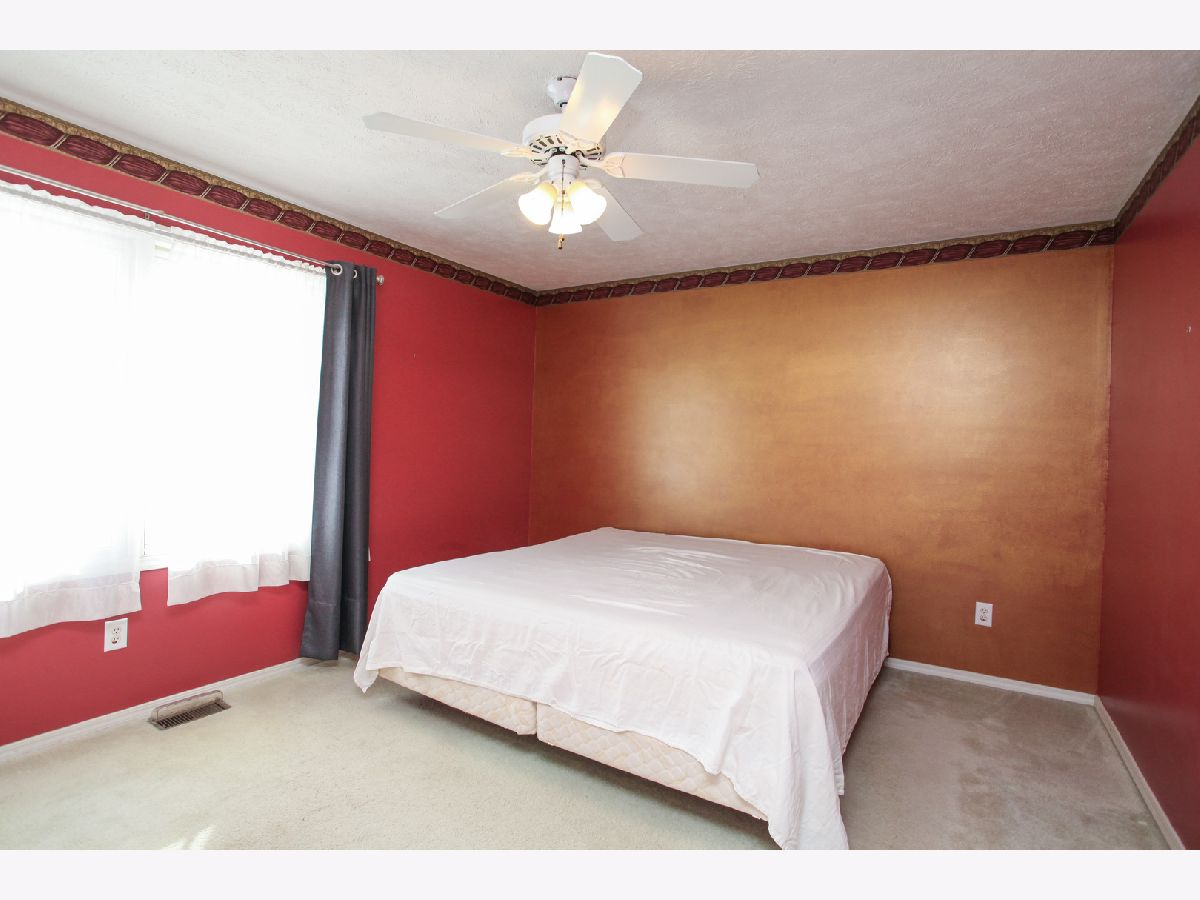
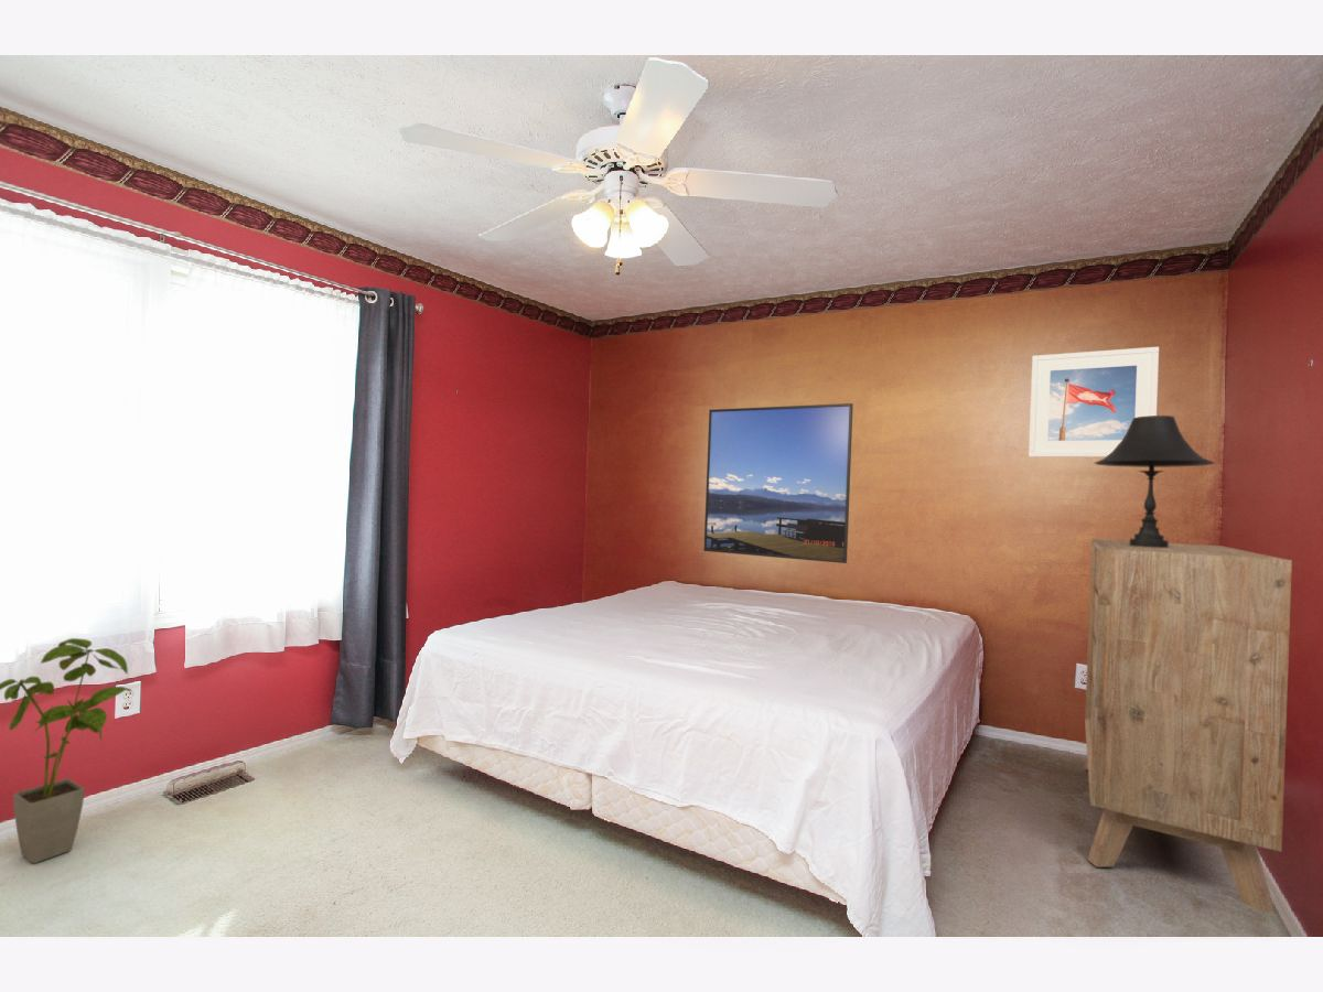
+ dresser (1163, 686)
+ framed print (1090, 403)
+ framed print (774, 482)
+ table lamp (1150, 481)
+ house plant (68, 743)
